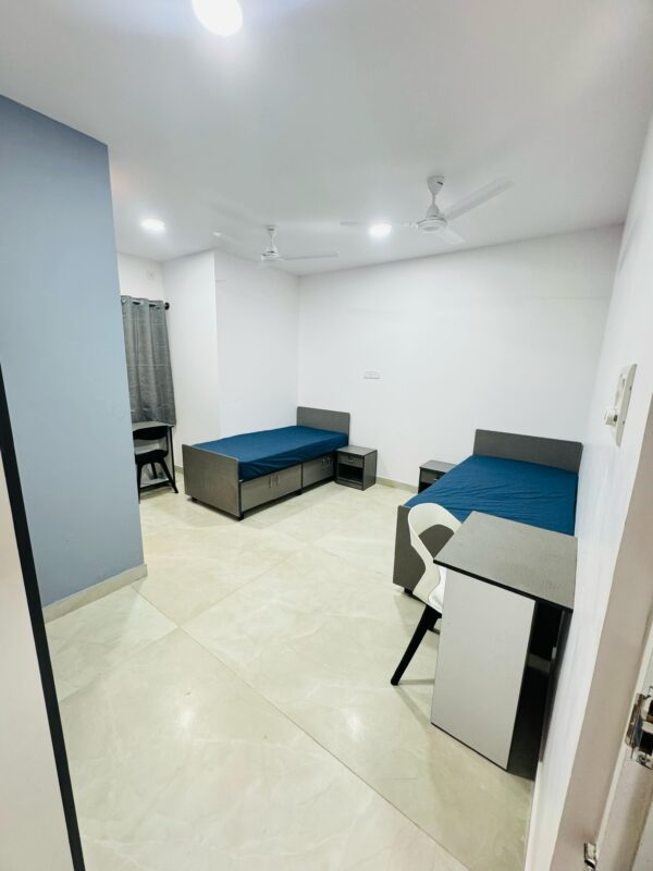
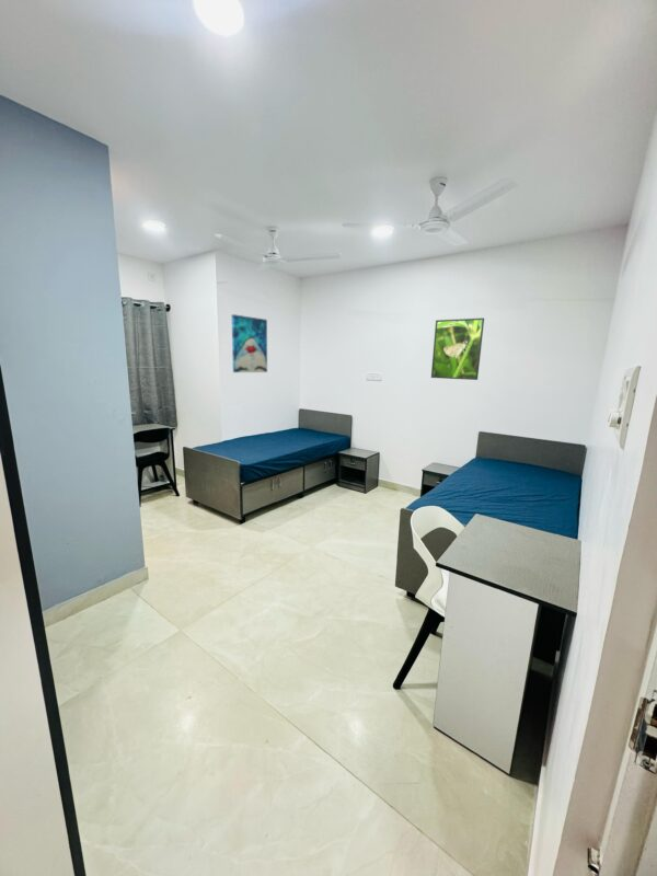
+ wall art (250, 345)
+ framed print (456, 349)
